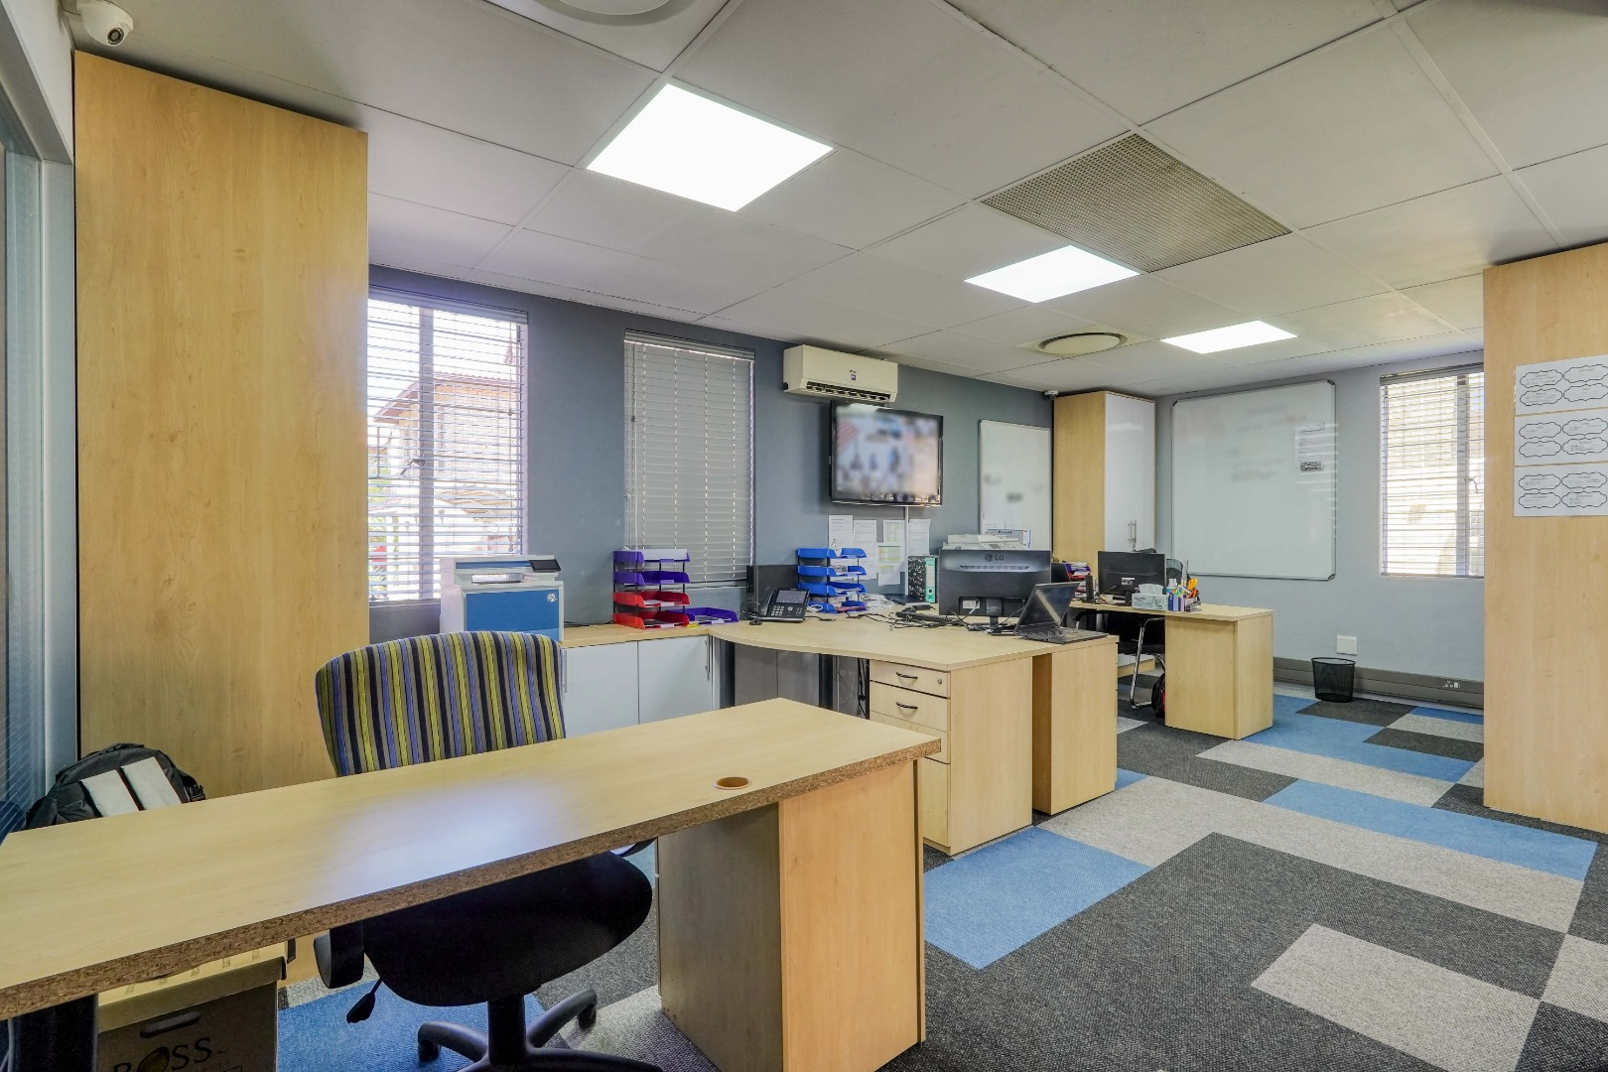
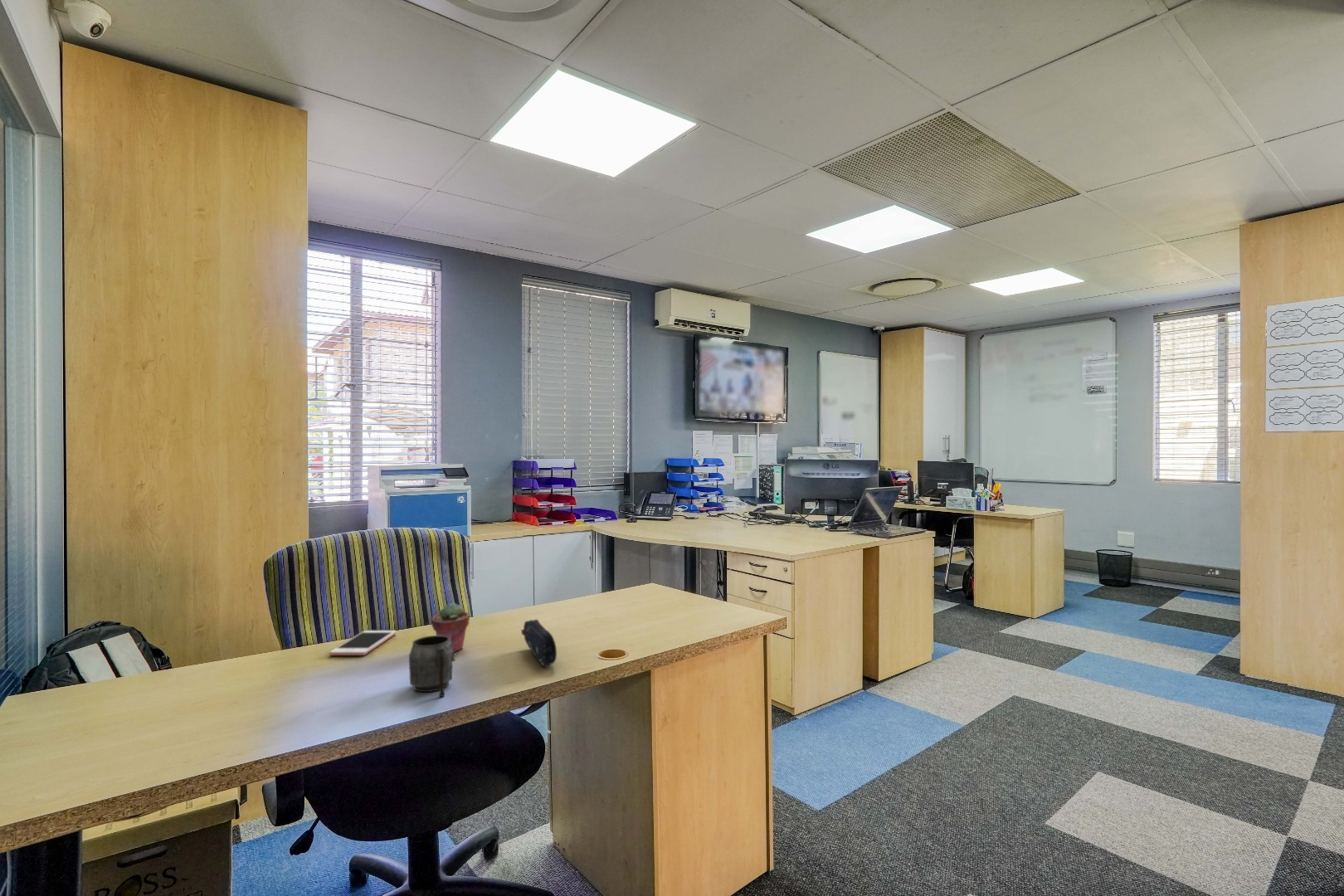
+ pencil case (539, 641)
+ cell phone (364, 642)
+ potted succulent (450, 626)
+ mug (435, 665)
